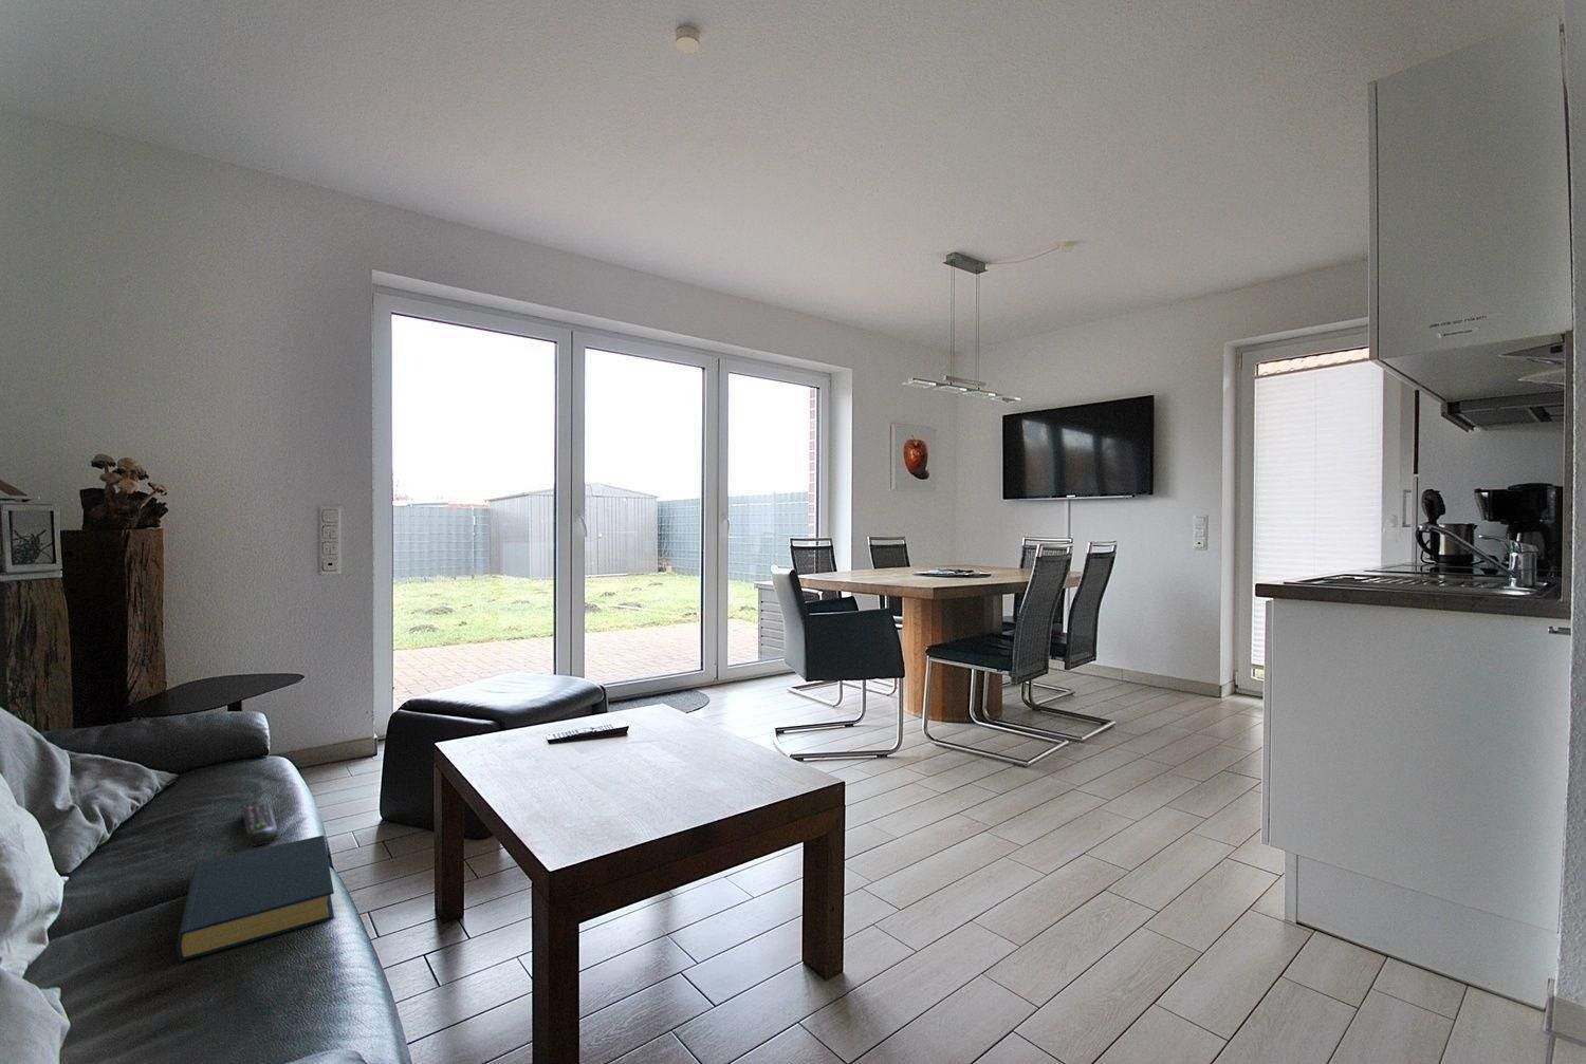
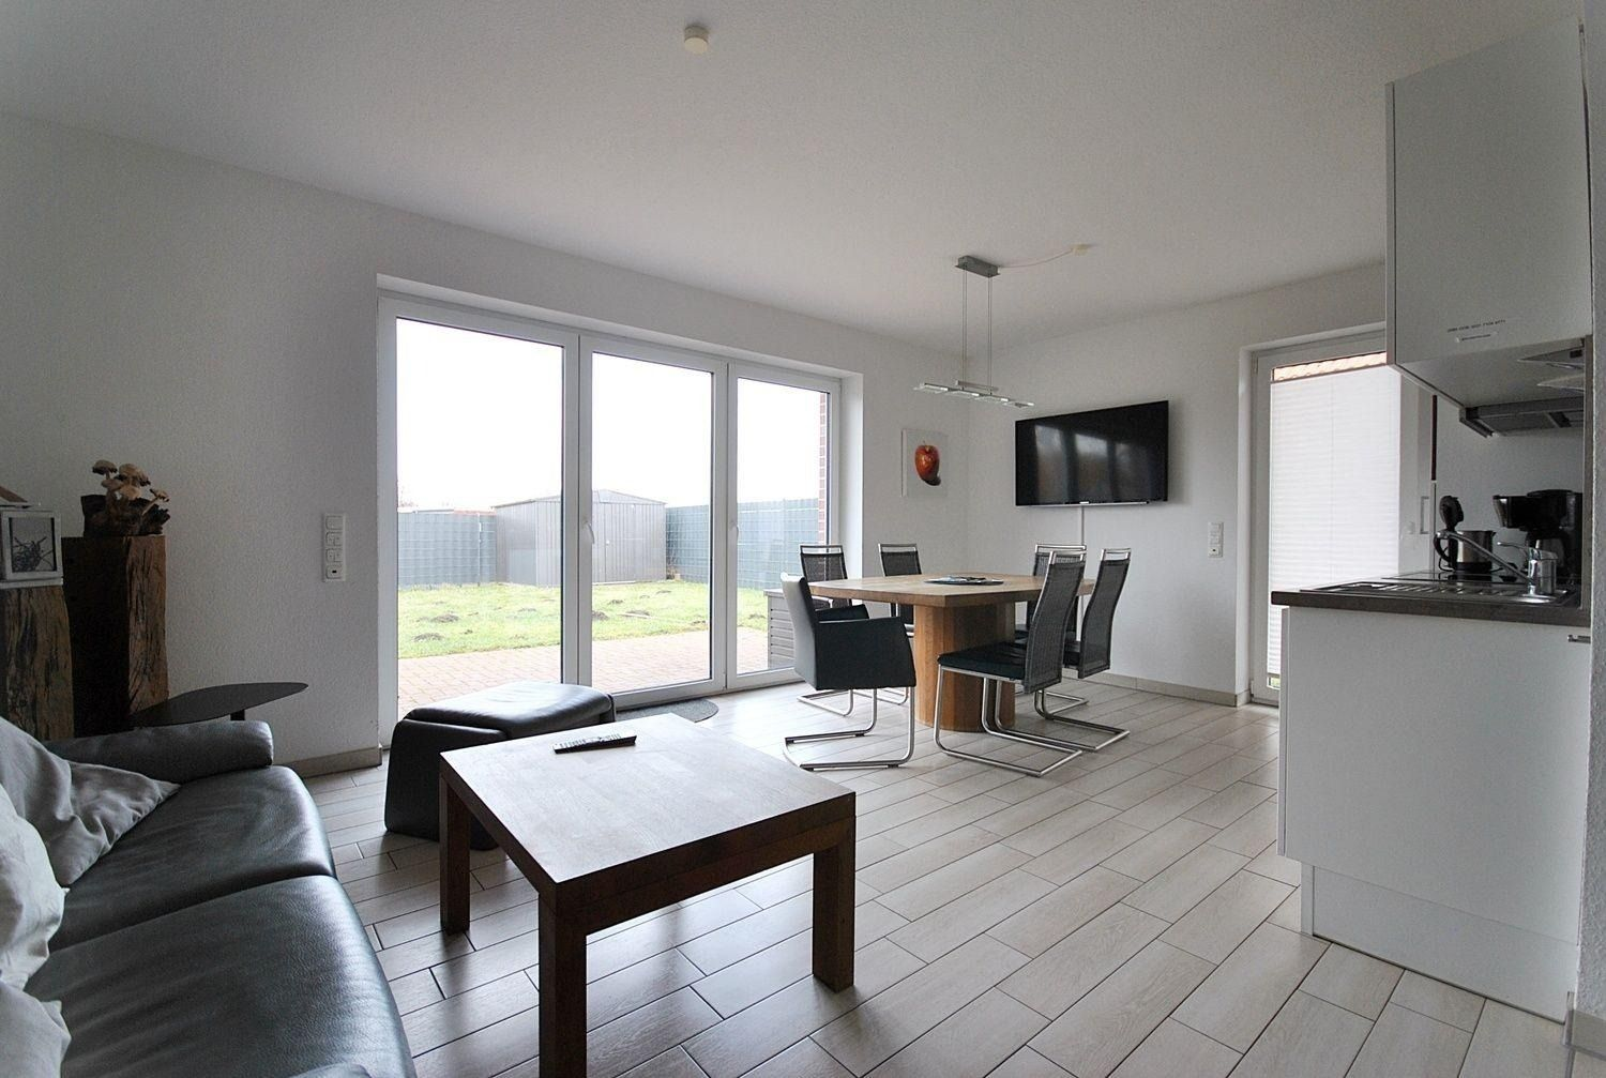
- hardback book (260, 889)
- remote control (259, 822)
